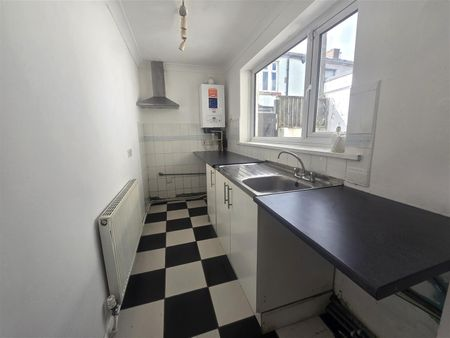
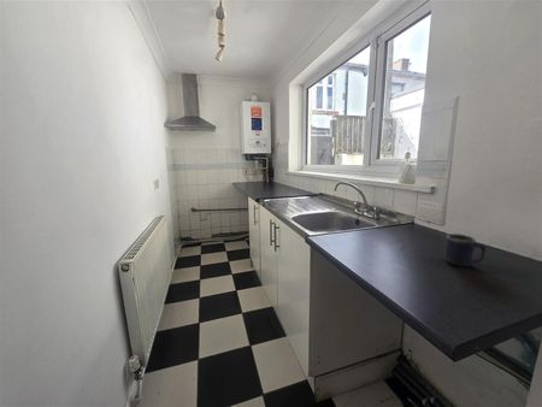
+ mug (464, 250)
